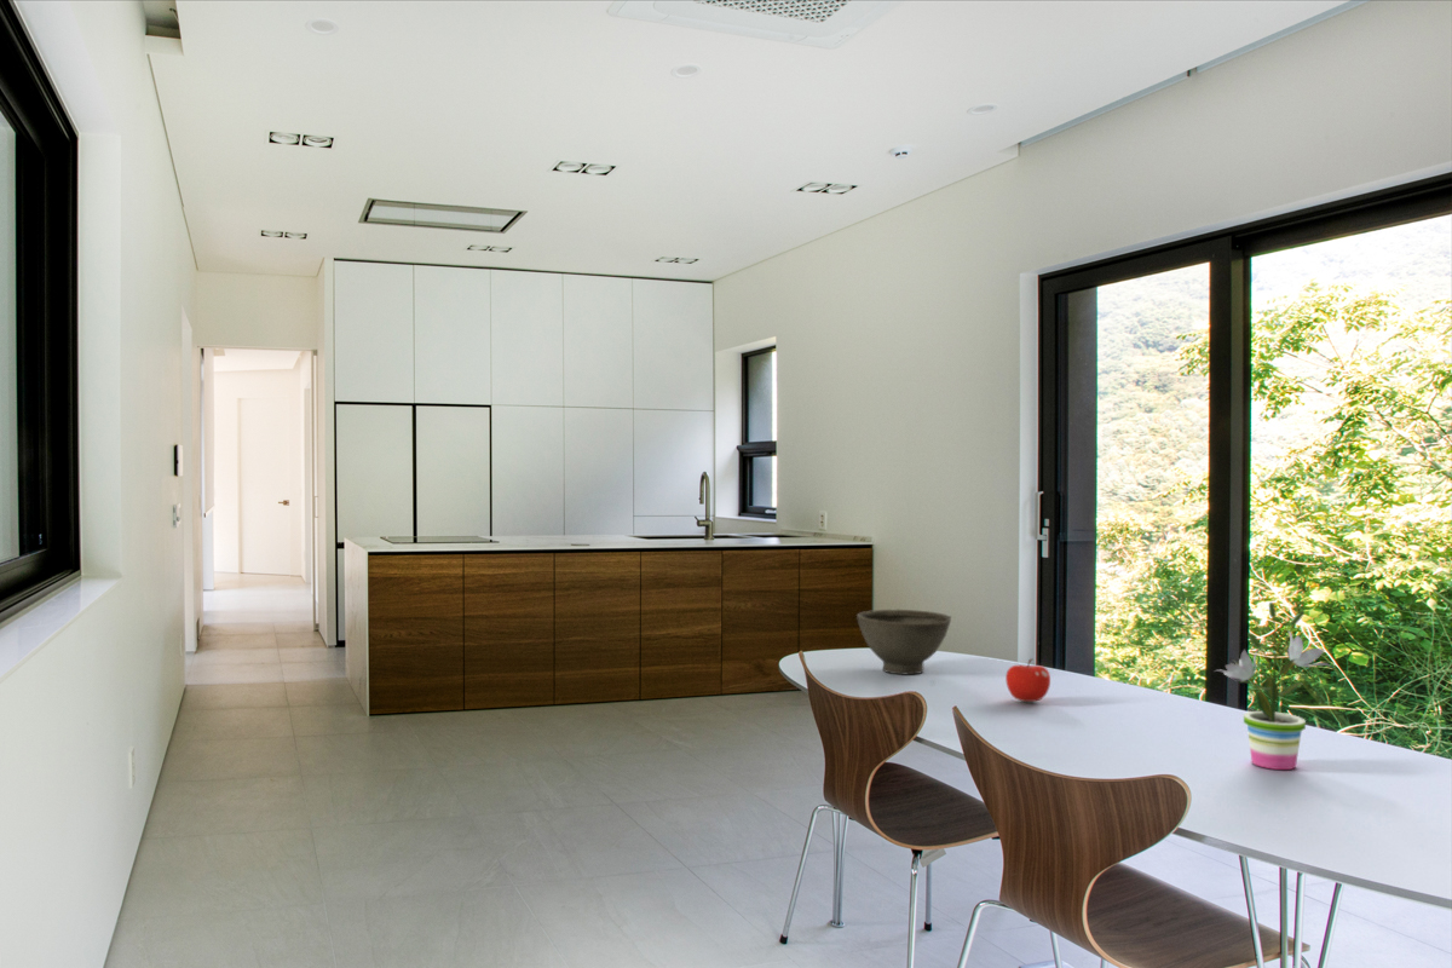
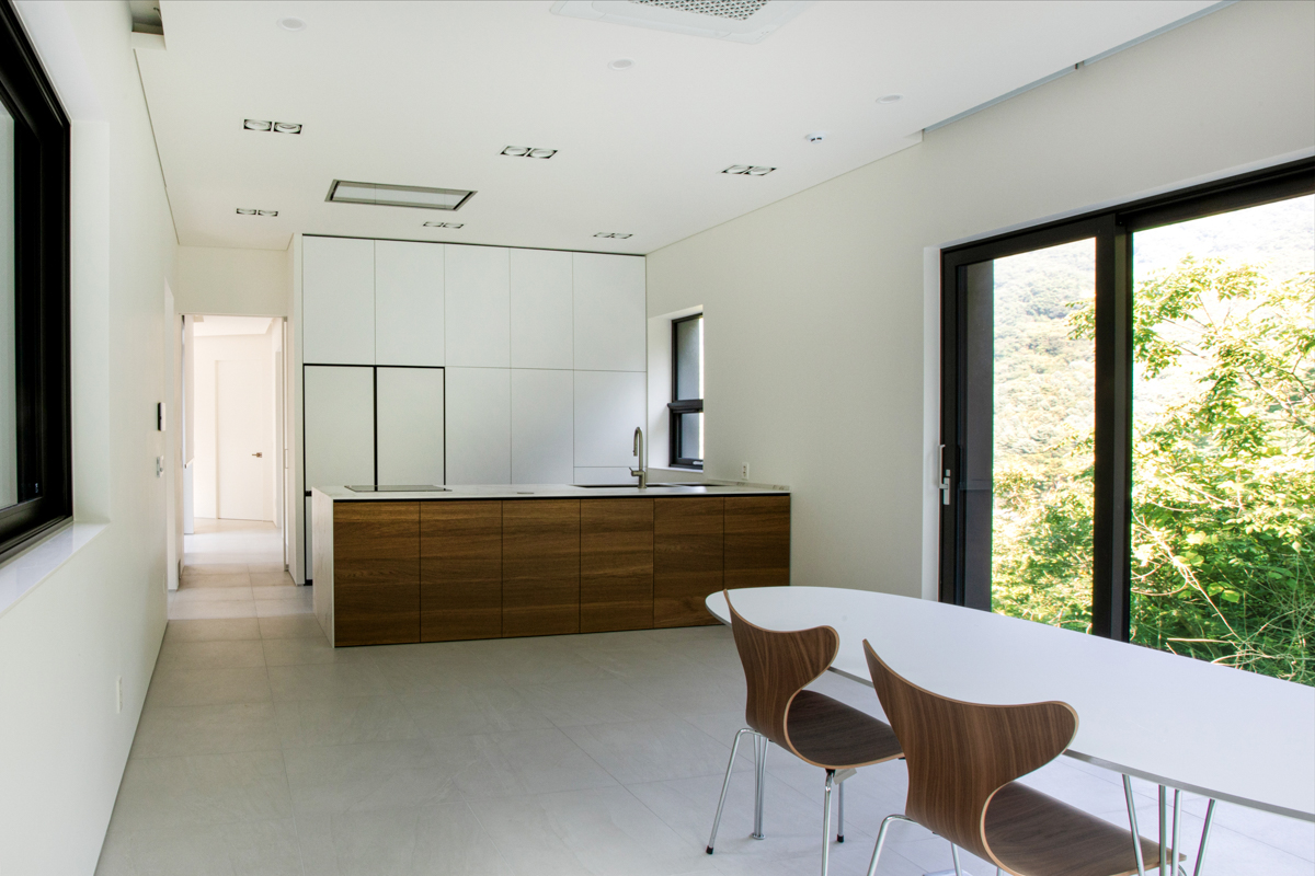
- potted plant (1270, 679)
- fruit (1027, 679)
- bowl (903, 643)
